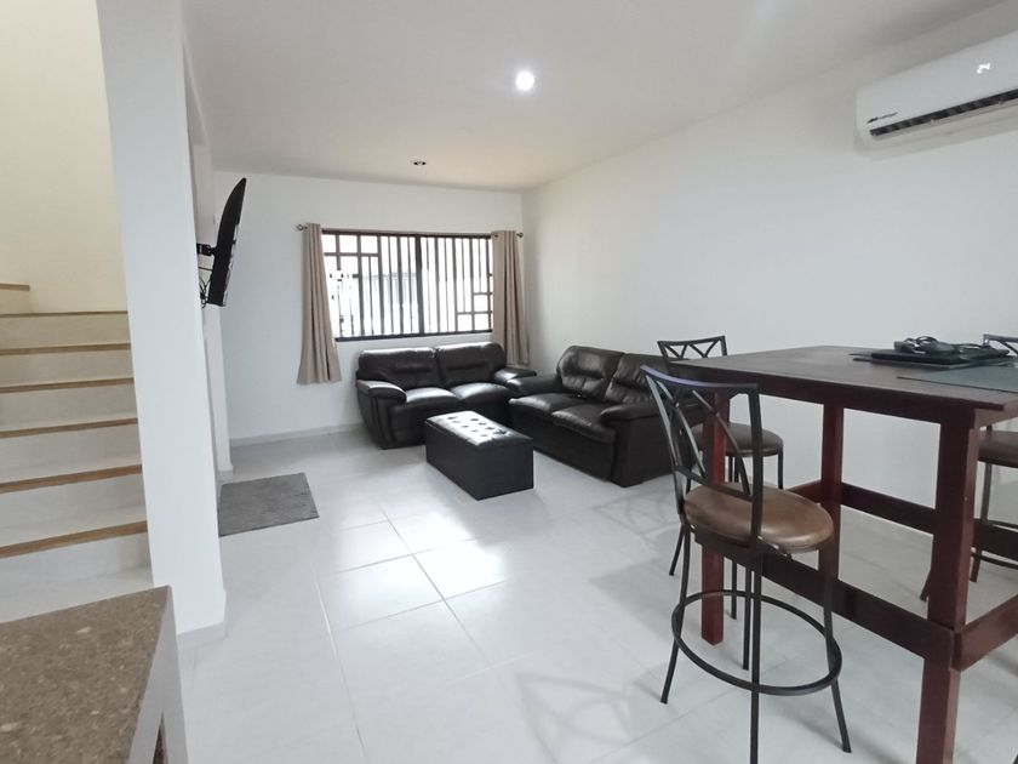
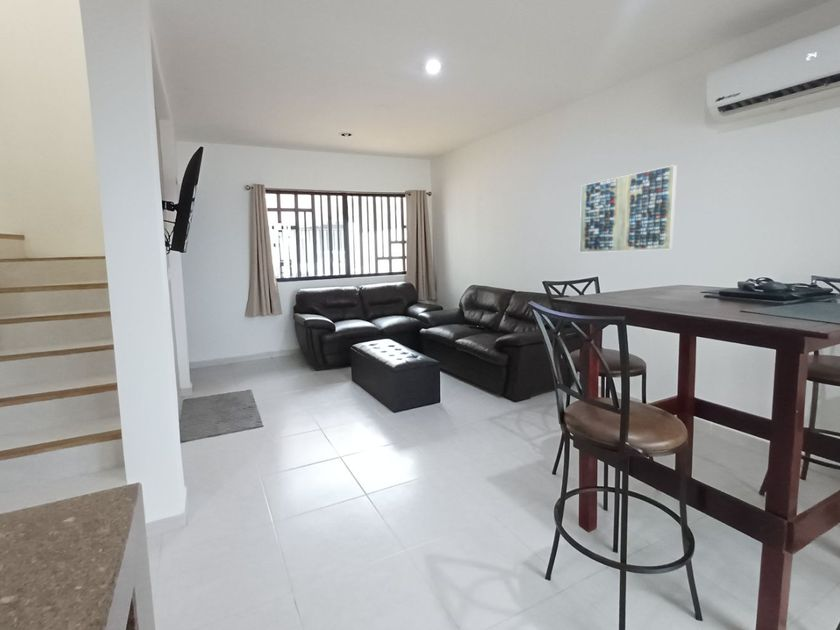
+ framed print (622, 214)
